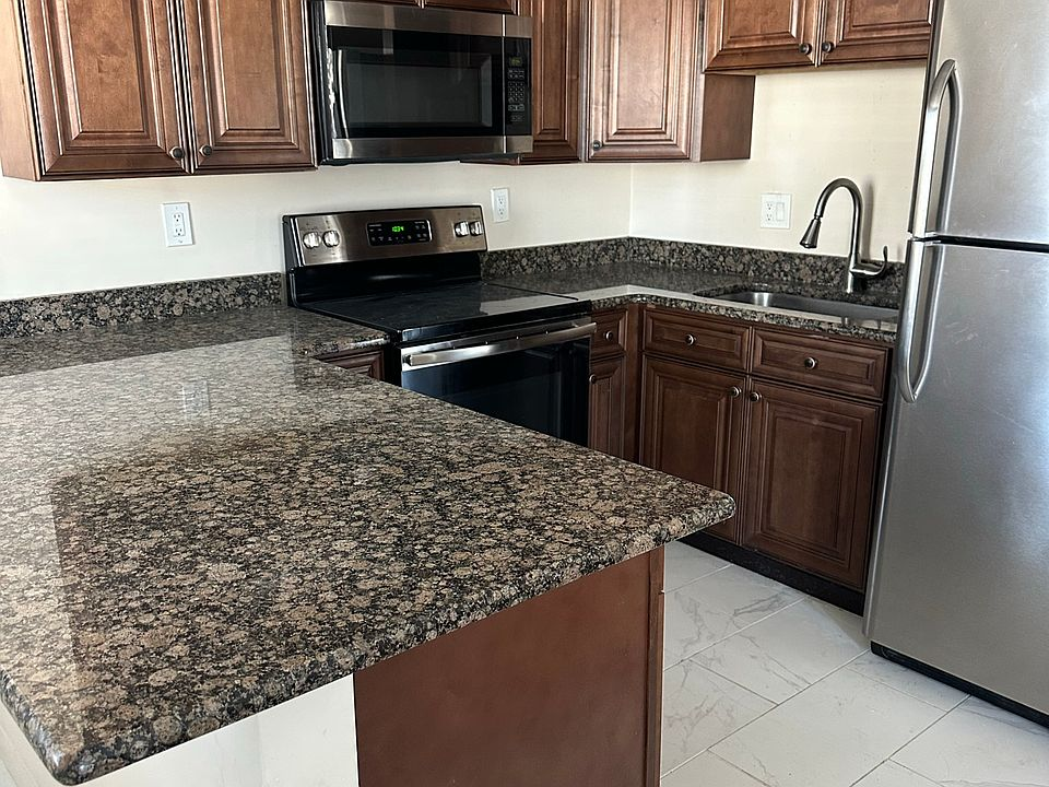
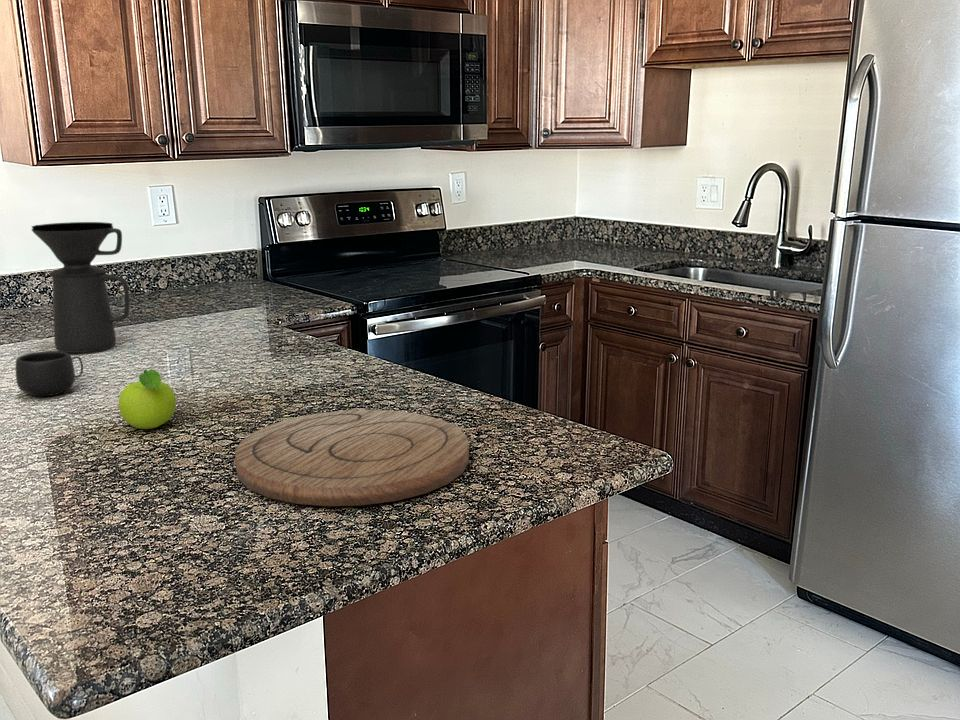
+ coffee maker (79, 287)
+ fruit (149, 399)
+ cutting board (354, 452)
+ mug (51, 373)
